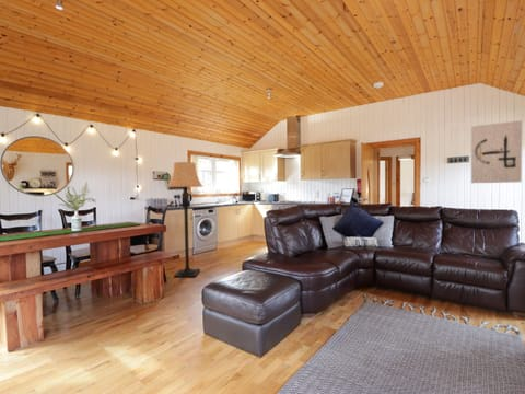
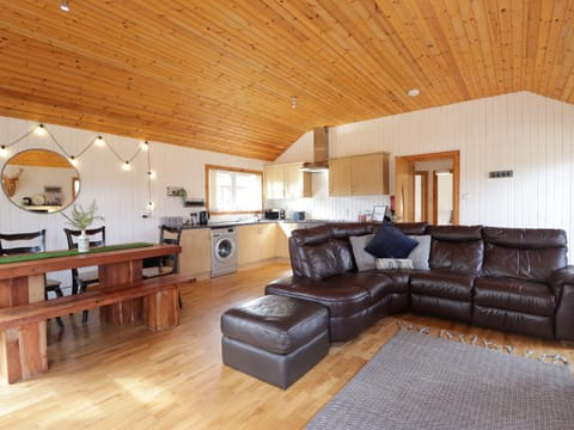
- wall art (494, 153)
- lamp (186, 218)
